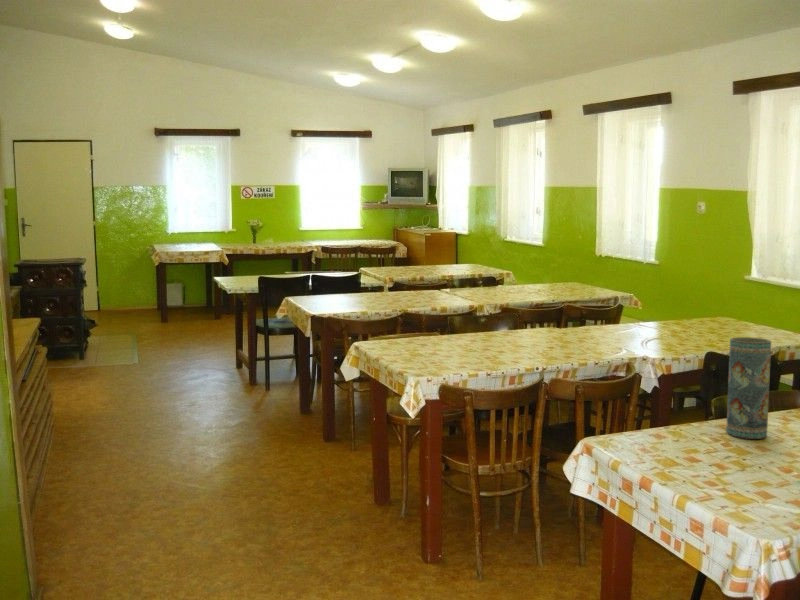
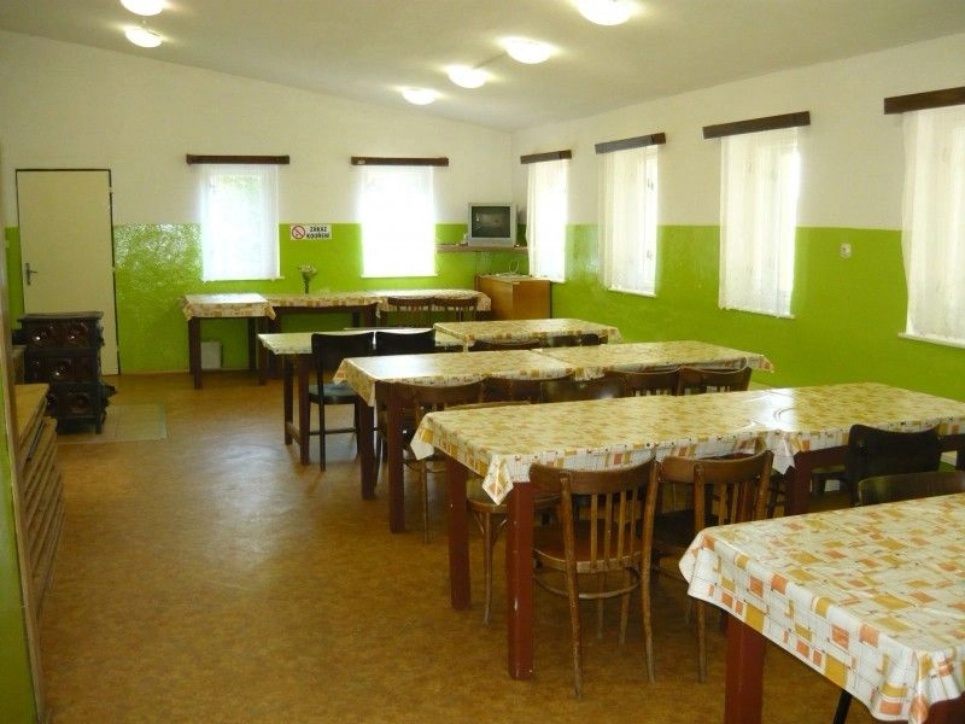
- vase (748, 387)
